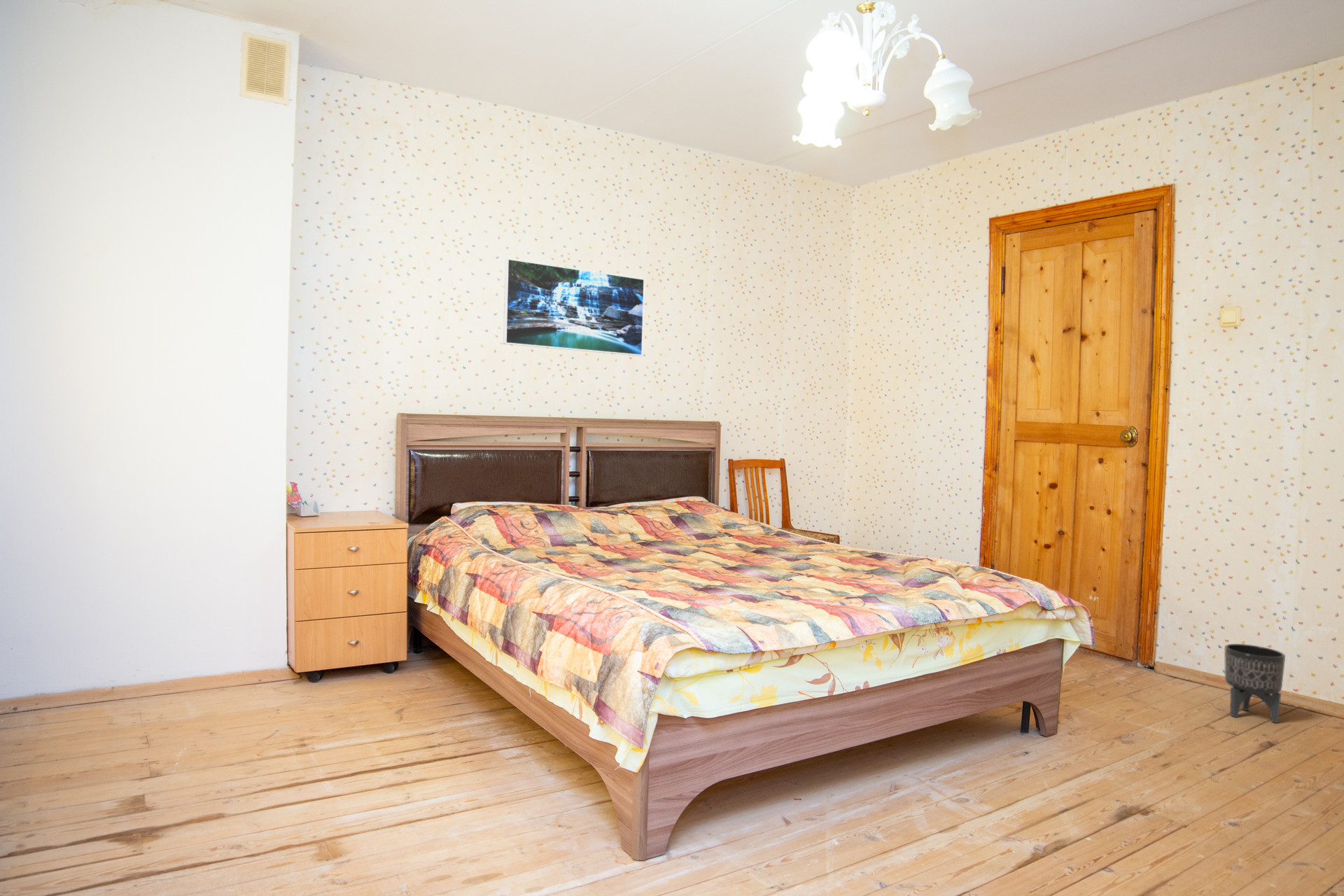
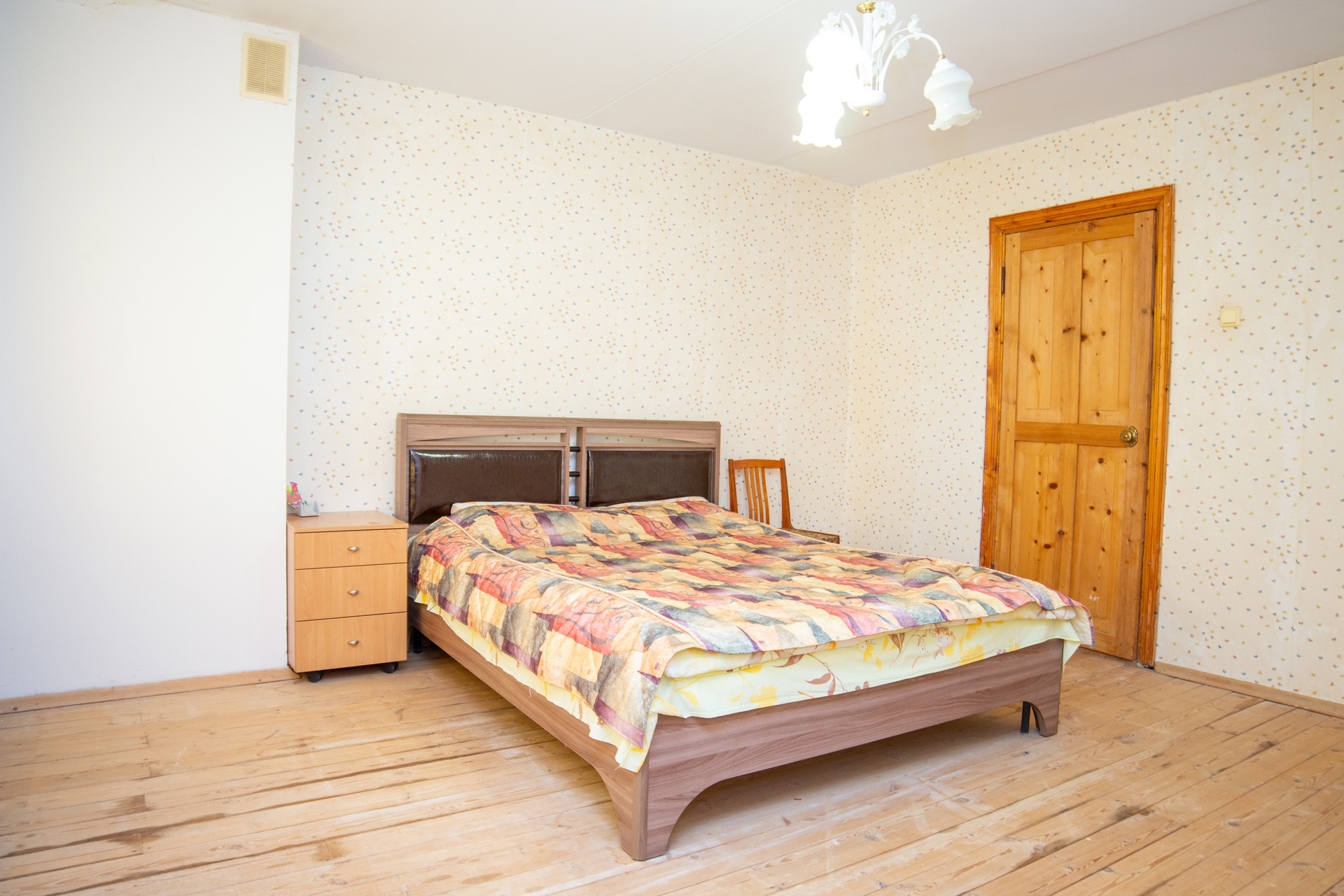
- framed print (577, 309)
- planter (1252, 682)
